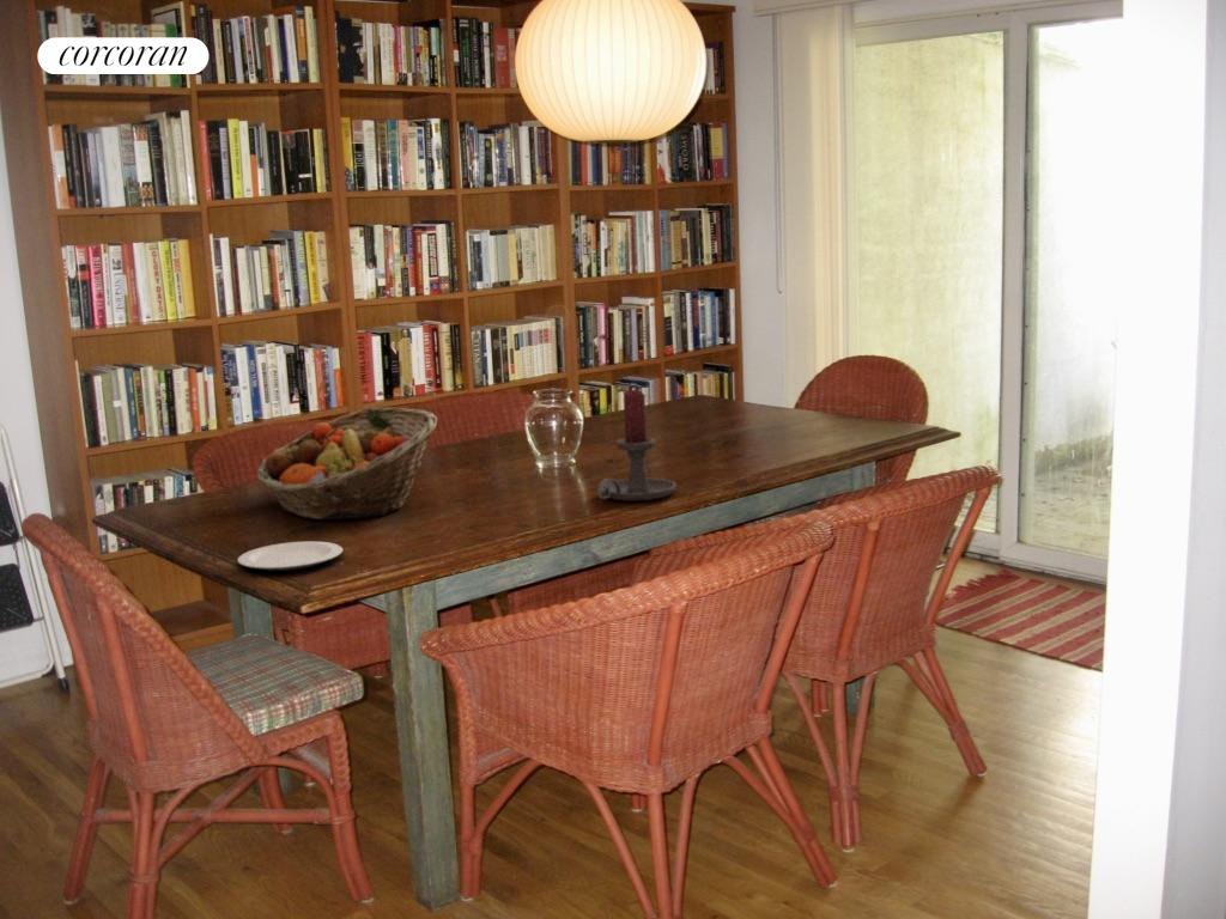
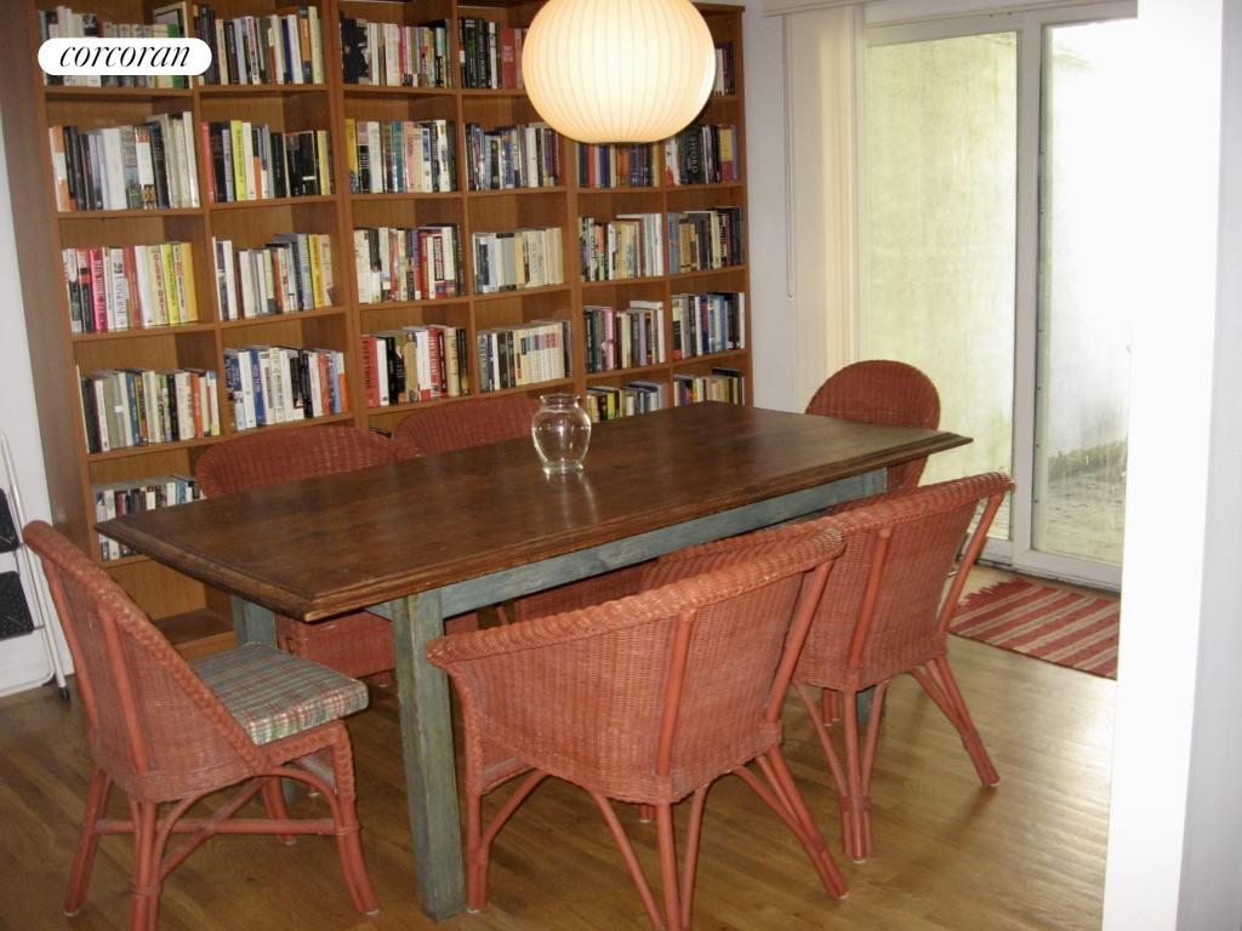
- fruit basket (348, 461)
- plate (290, 556)
- candle holder (629, 444)
